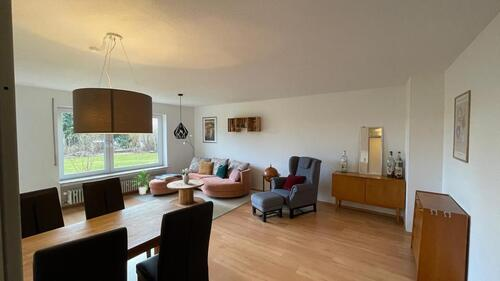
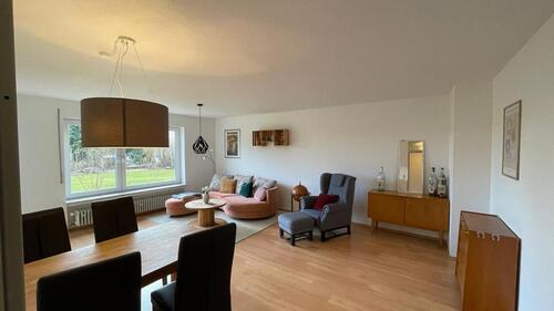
- indoor plant (142, 181)
